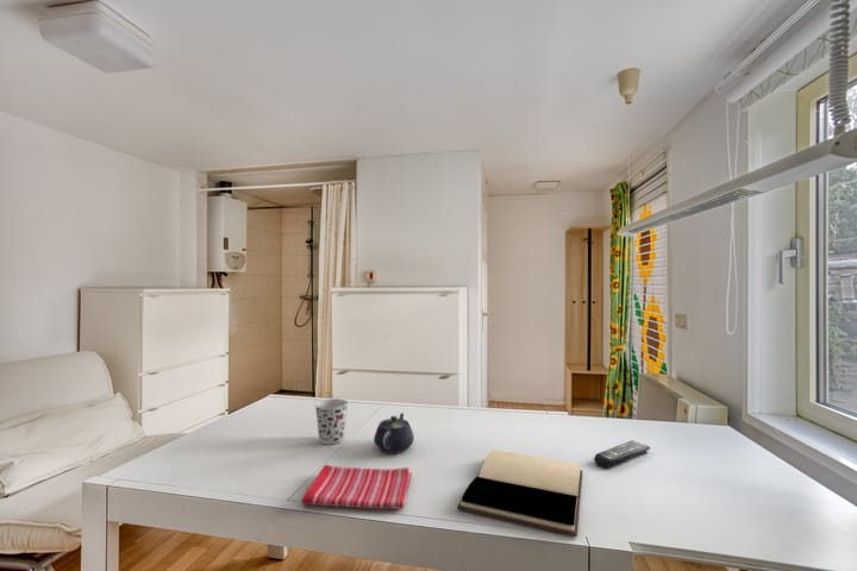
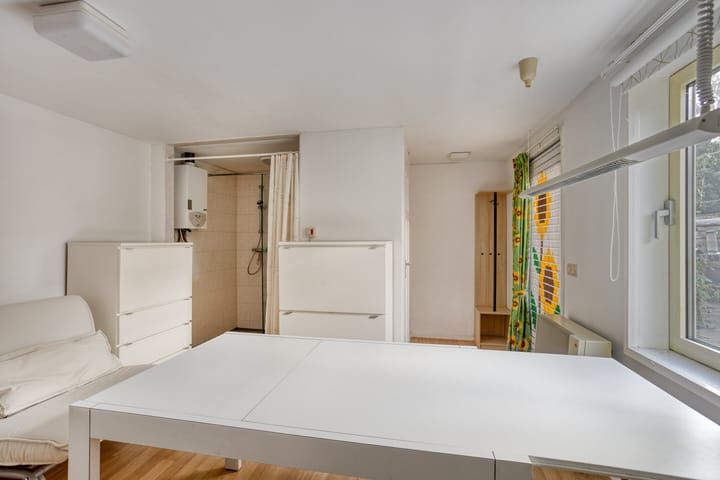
- teapot (394, 431)
- dish towel (359, 484)
- remote control (623, 452)
- cup (331, 421)
- book (525, 483)
